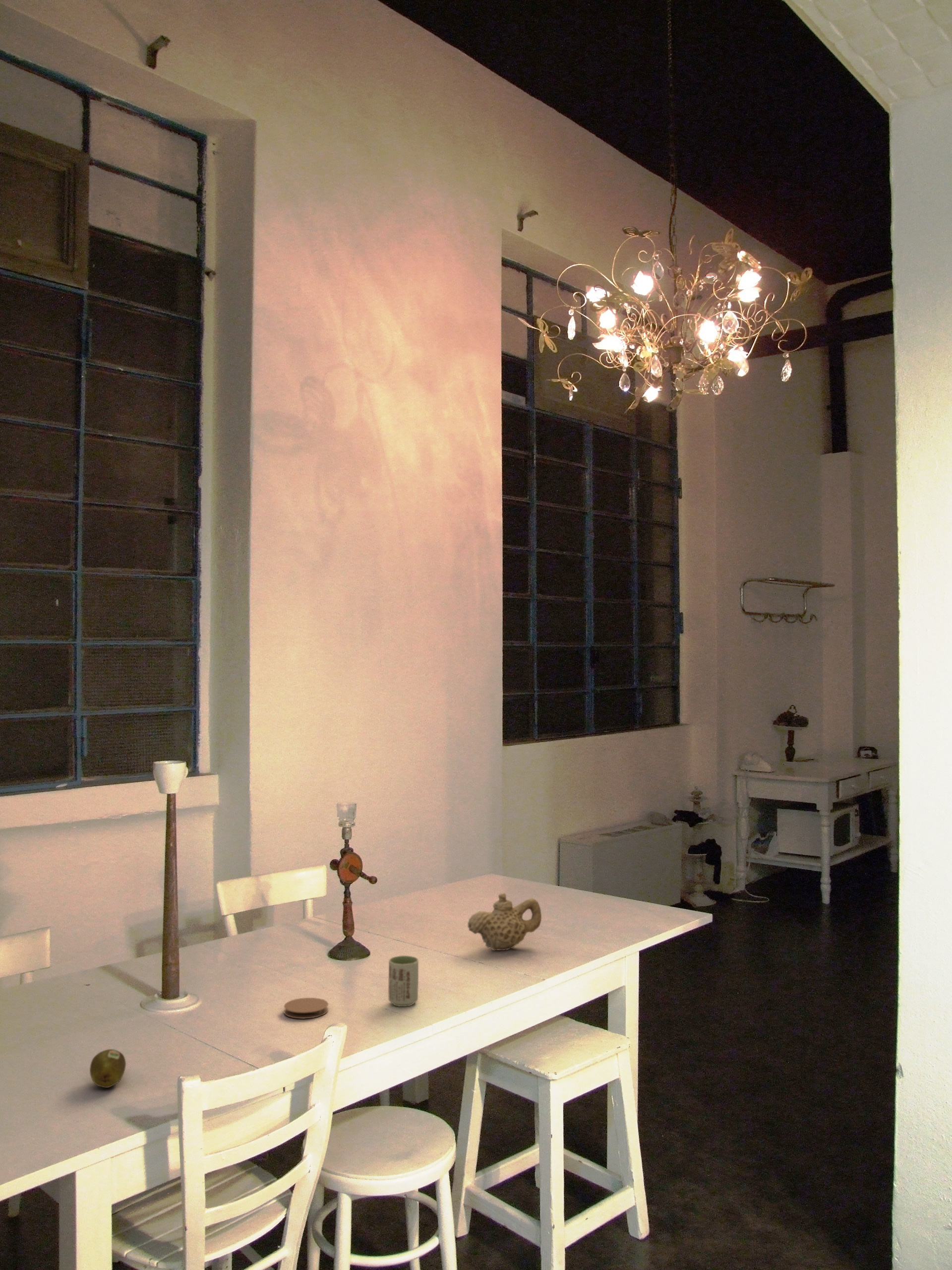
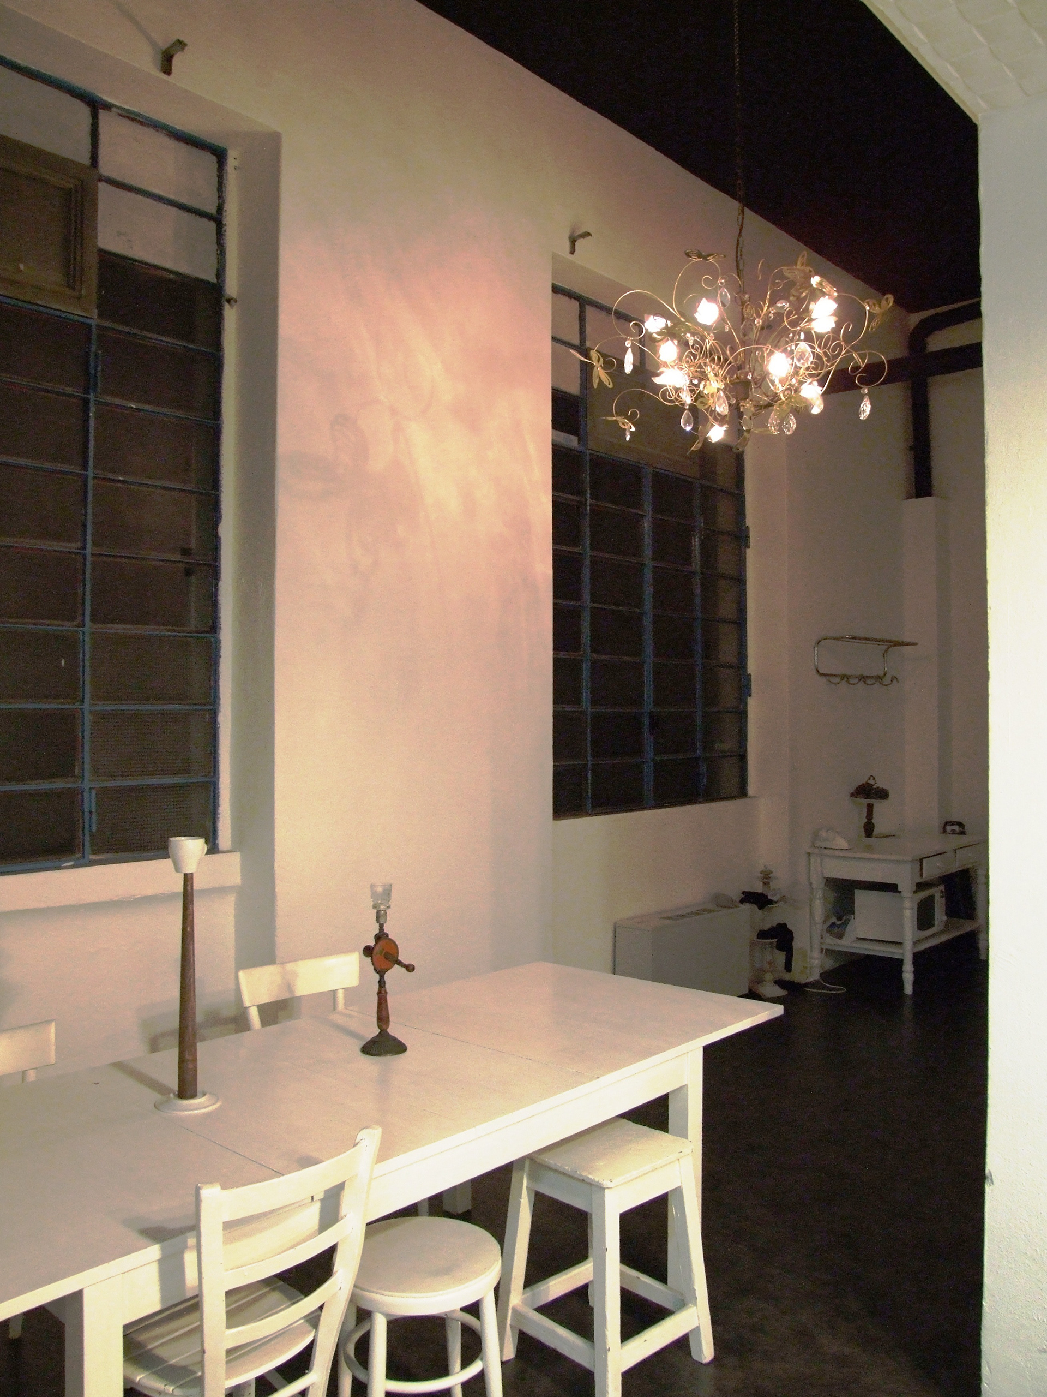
- fruit (108, 1068)
- coaster (306, 1008)
- cup (403, 981)
- teapot (504, 921)
